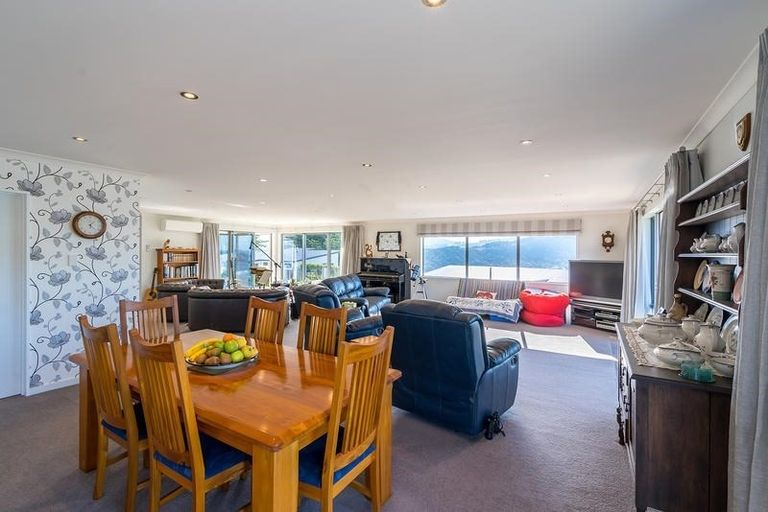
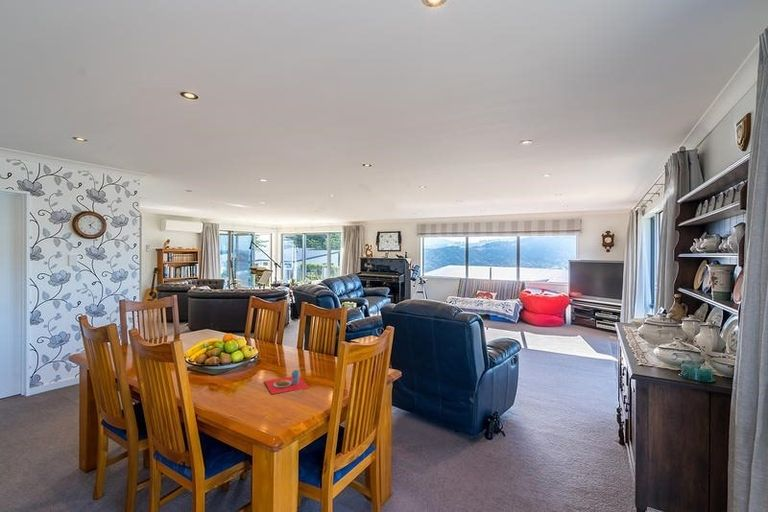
+ placemat (286, 378)
